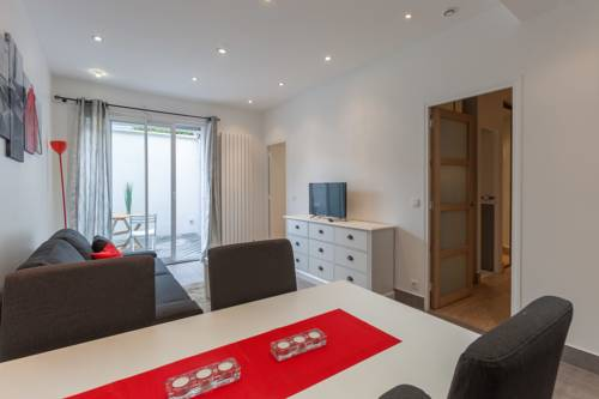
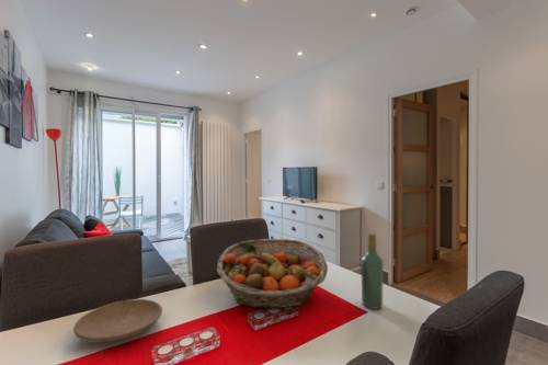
+ wine bottle (372, 269)
+ plate (121, 321)
+ fruit basket (272, 270)
